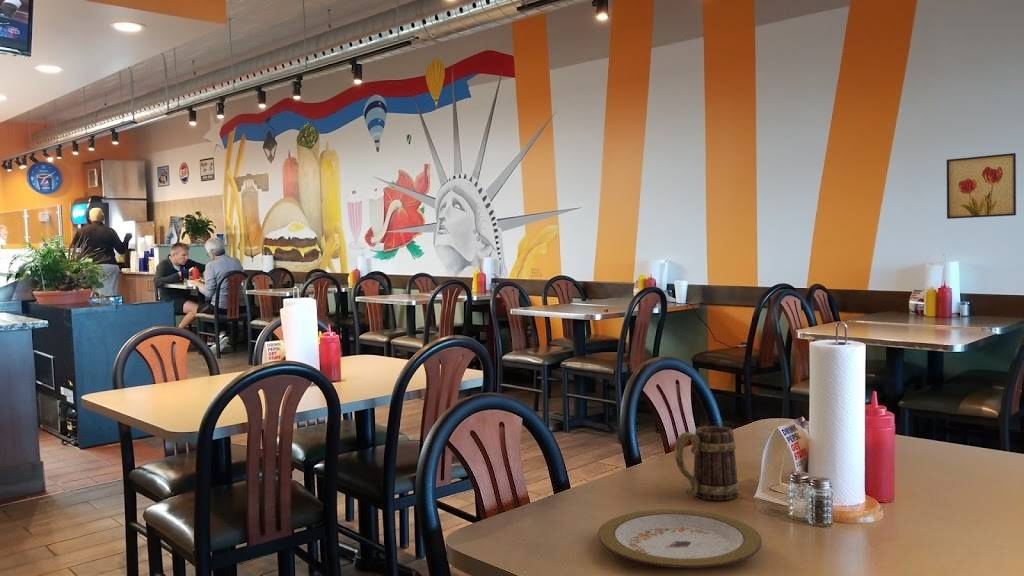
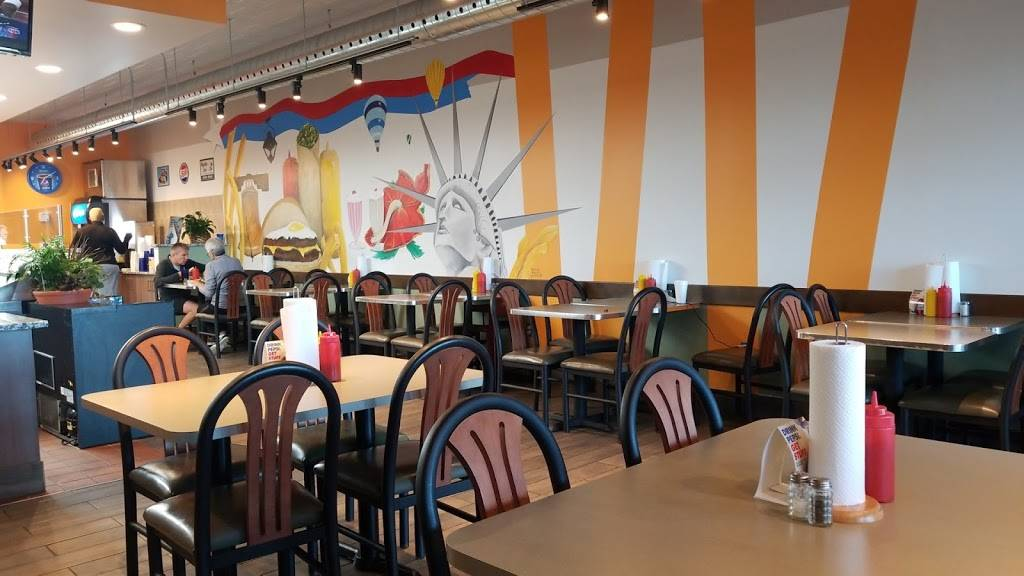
- plate (678, 541)
- wall art (980, 186)
- mug (705, 463)
